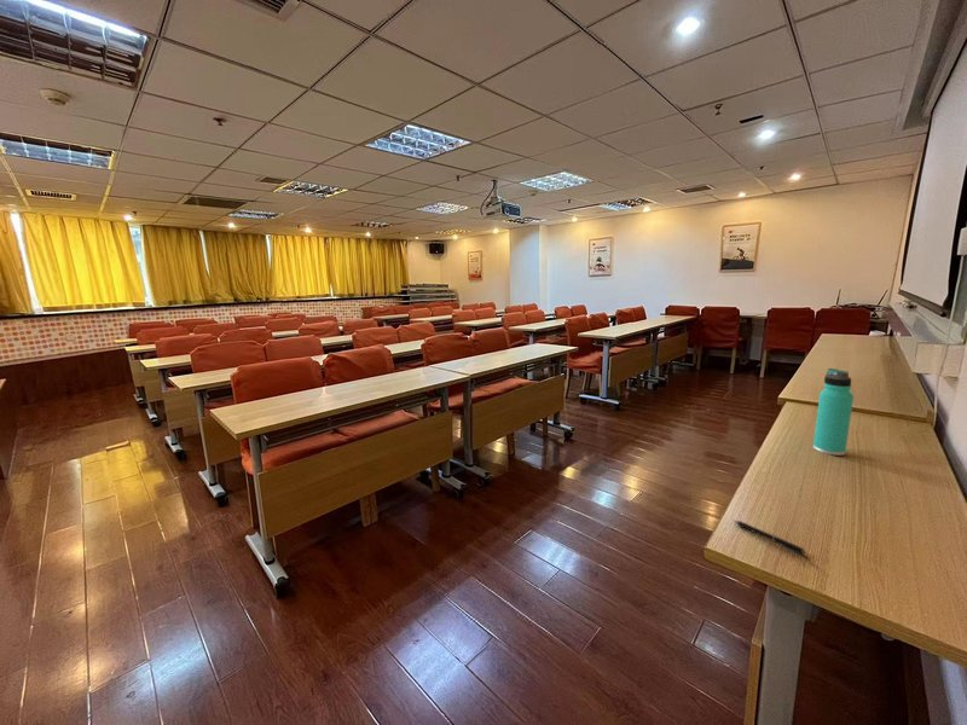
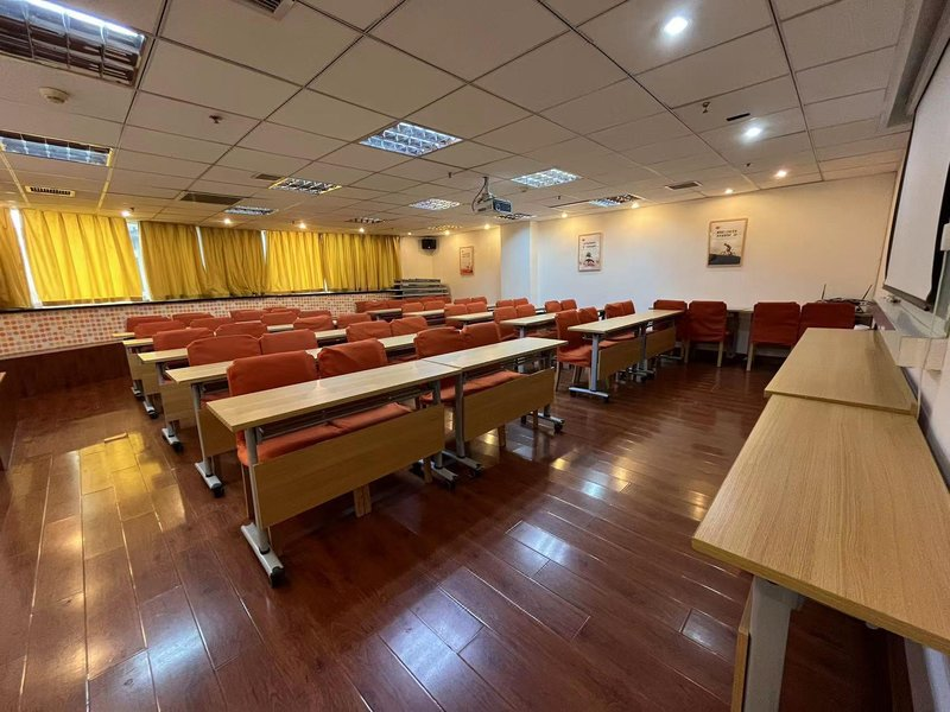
- thermos bottle (834, 411)
- pen (765, 534)
